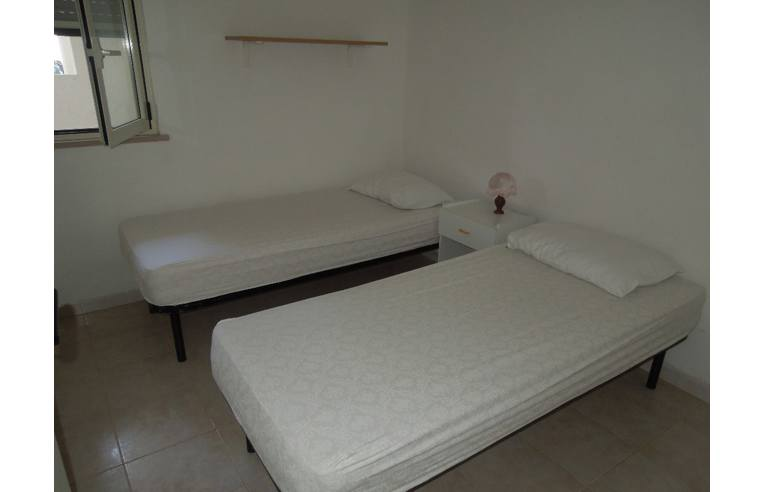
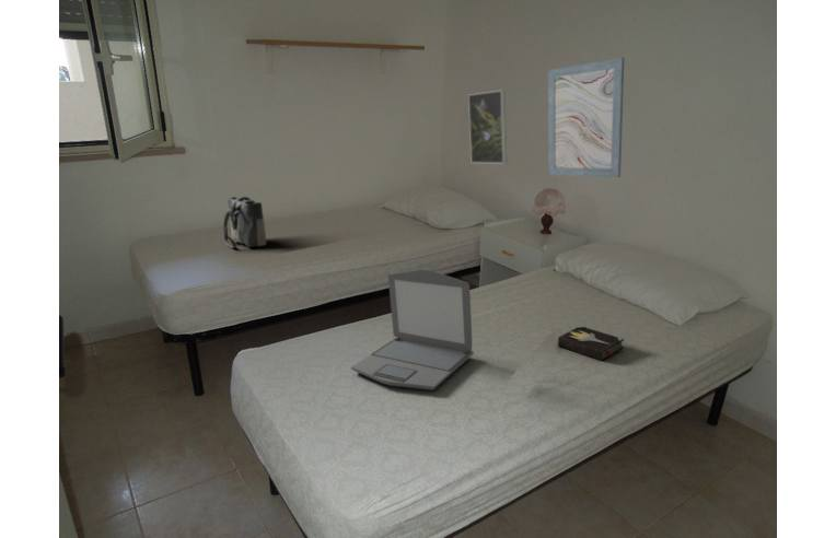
+ wall art (582, 121)
+ tote bag (241, 221)
+ laptop (407, 325)
+ hardback book (590, 341)
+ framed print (487, 128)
